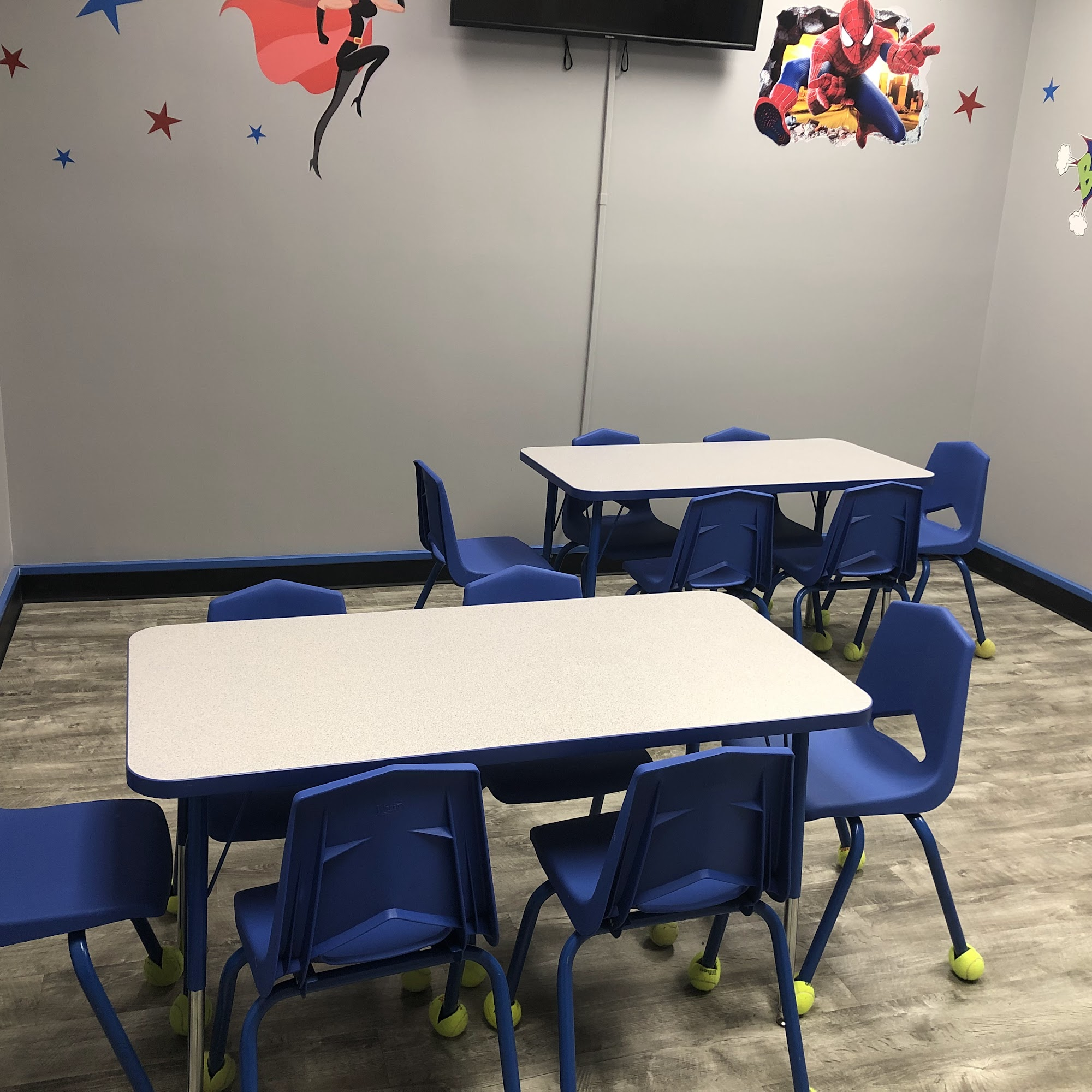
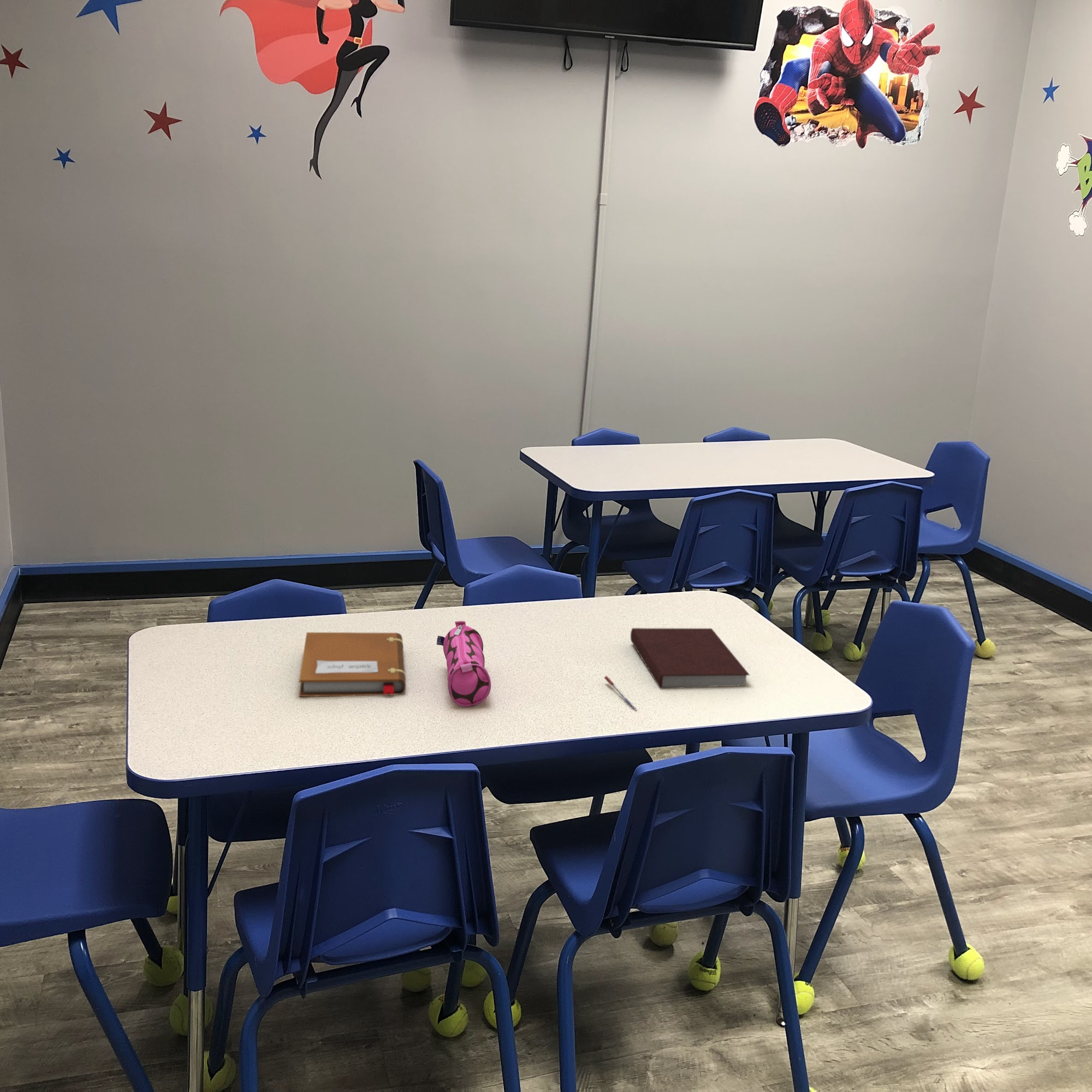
+ notebook (687, 657)
+ pen (620, 693)
+ notebook (354, 664)
+ pencil case (465, 662)
